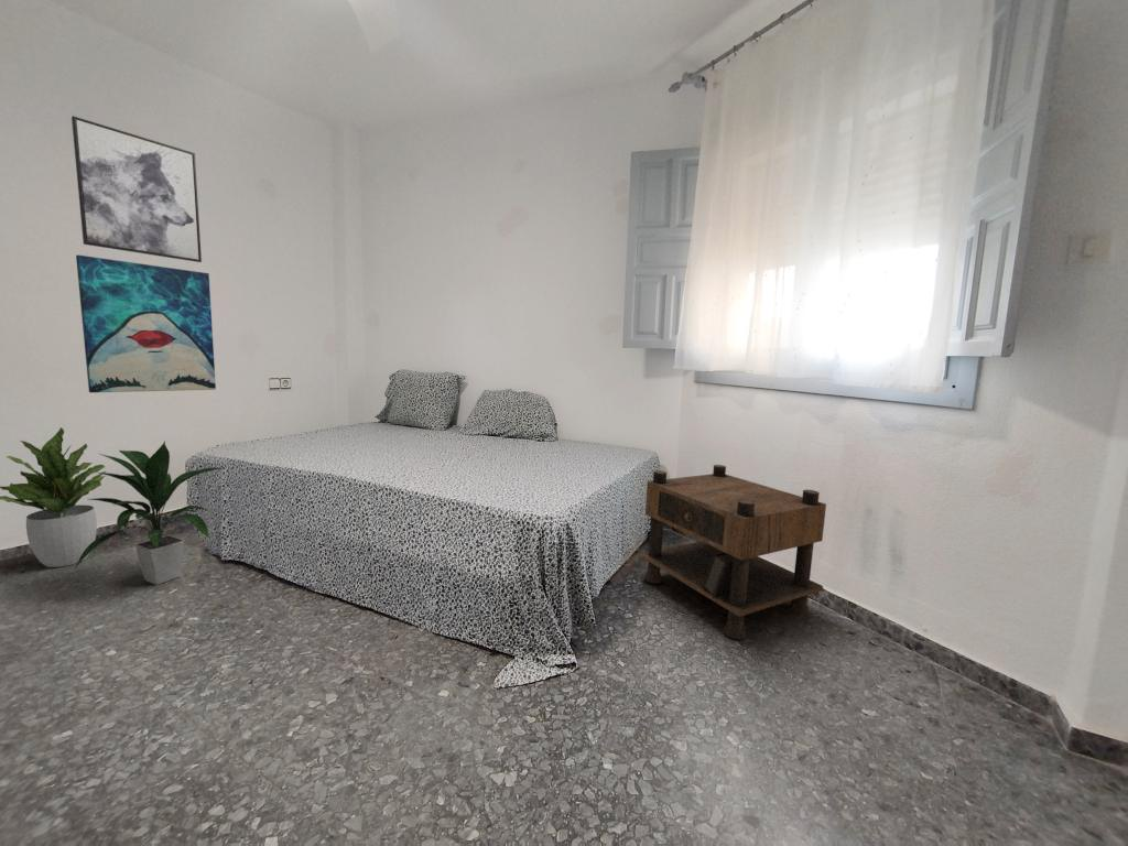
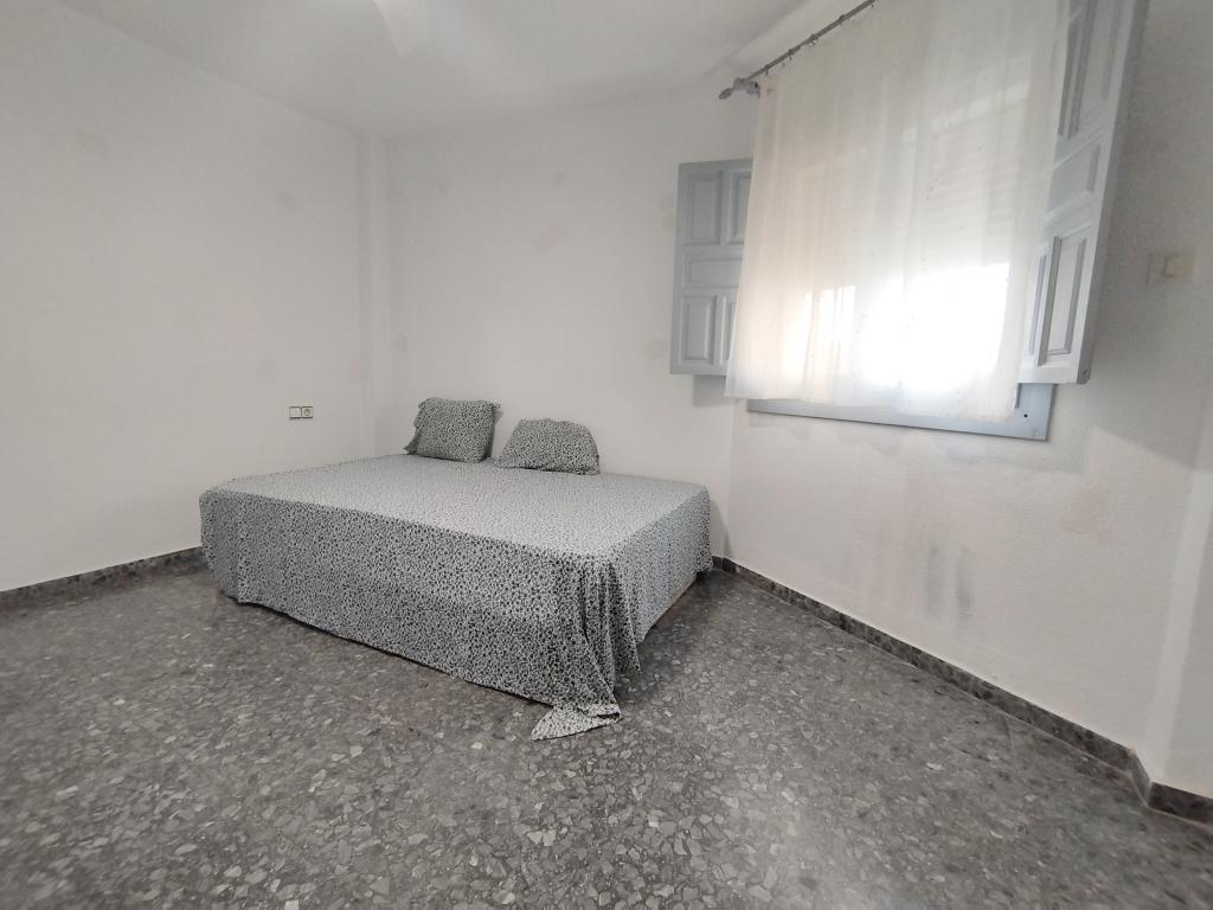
- potted plant (57, 497)
- nightstand (727, 538)
- wall art (152, 328)
- indoor plant (150, 510)
- wall art (142, 195)
